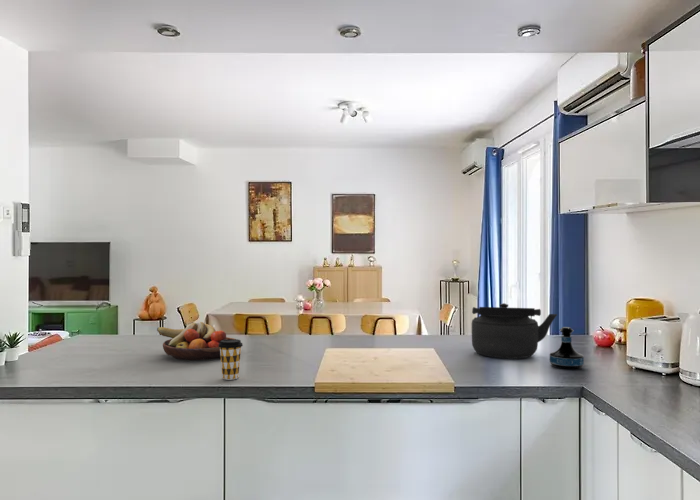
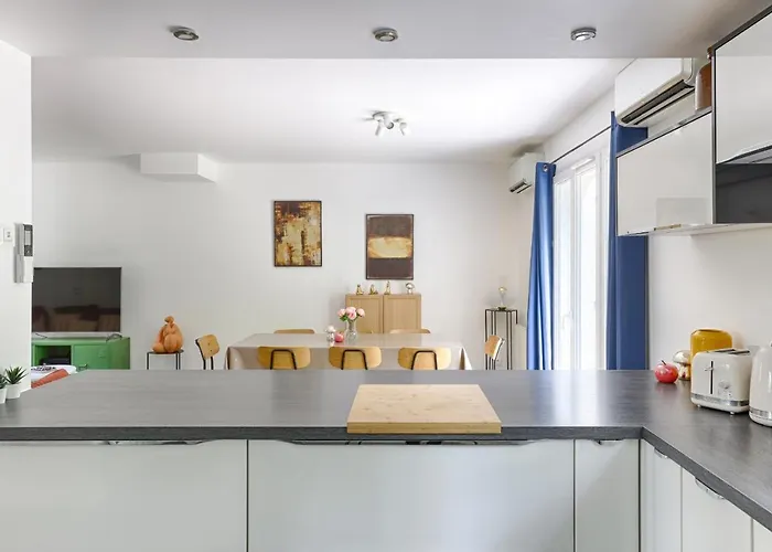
- tequila bottle (566, 346)
- kettle (506, 328)
- fruit bowl (200, 339)
- coffee cup (230, 359)
